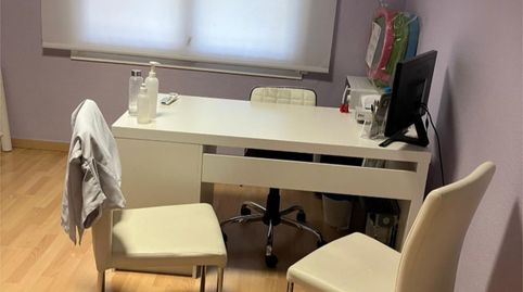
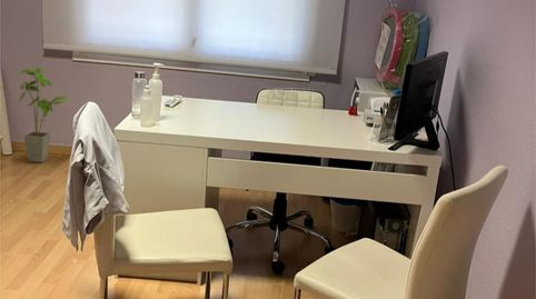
+ house plant (42, 117)
